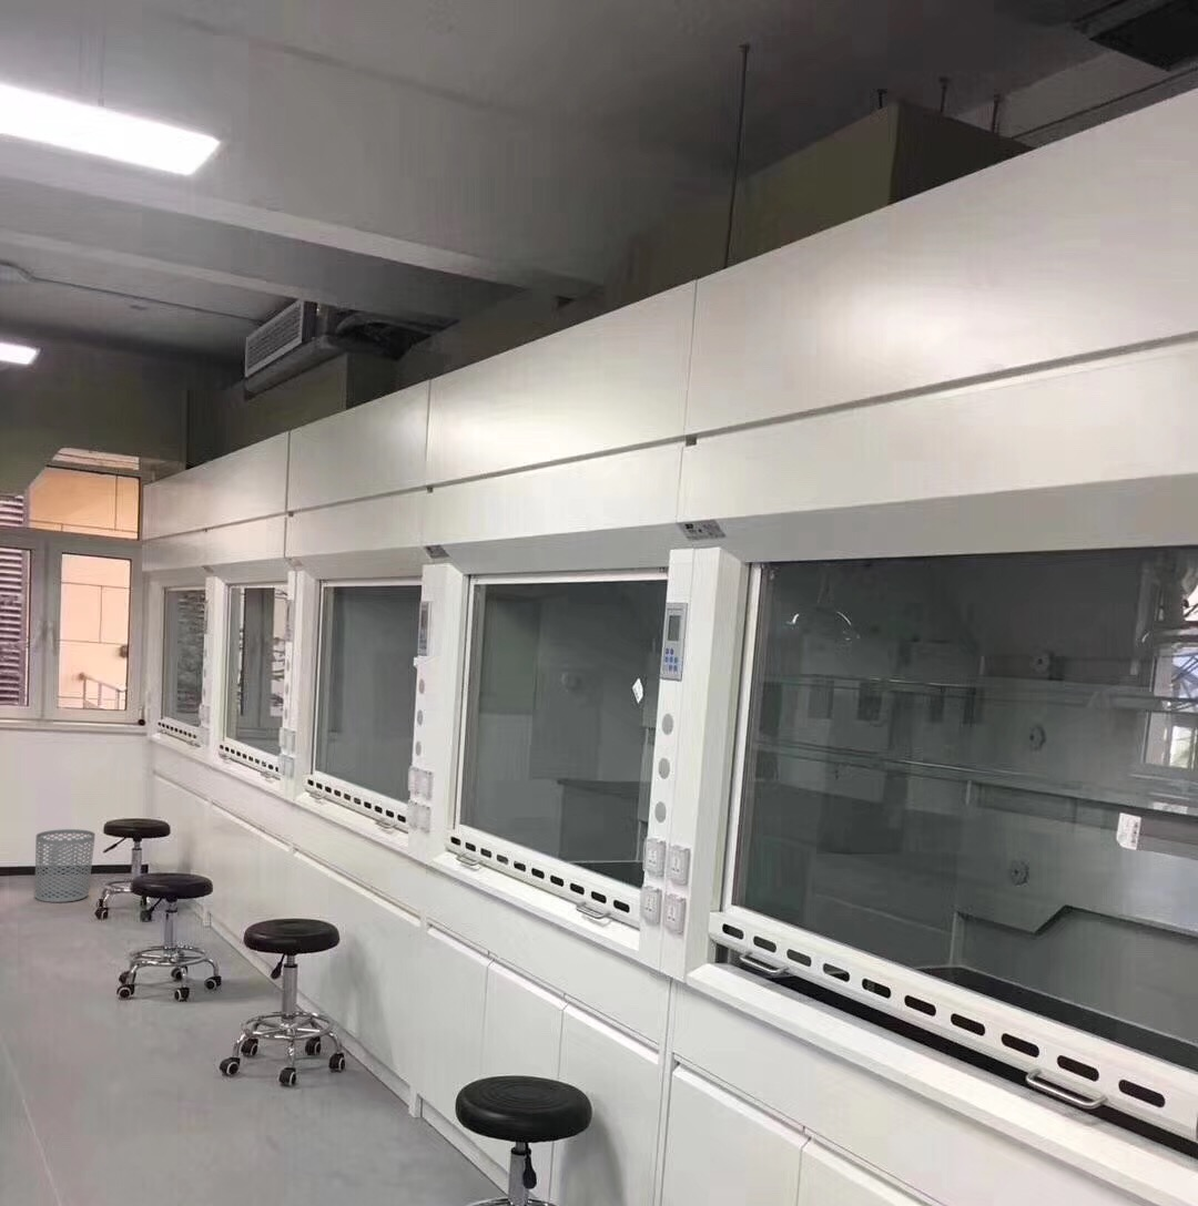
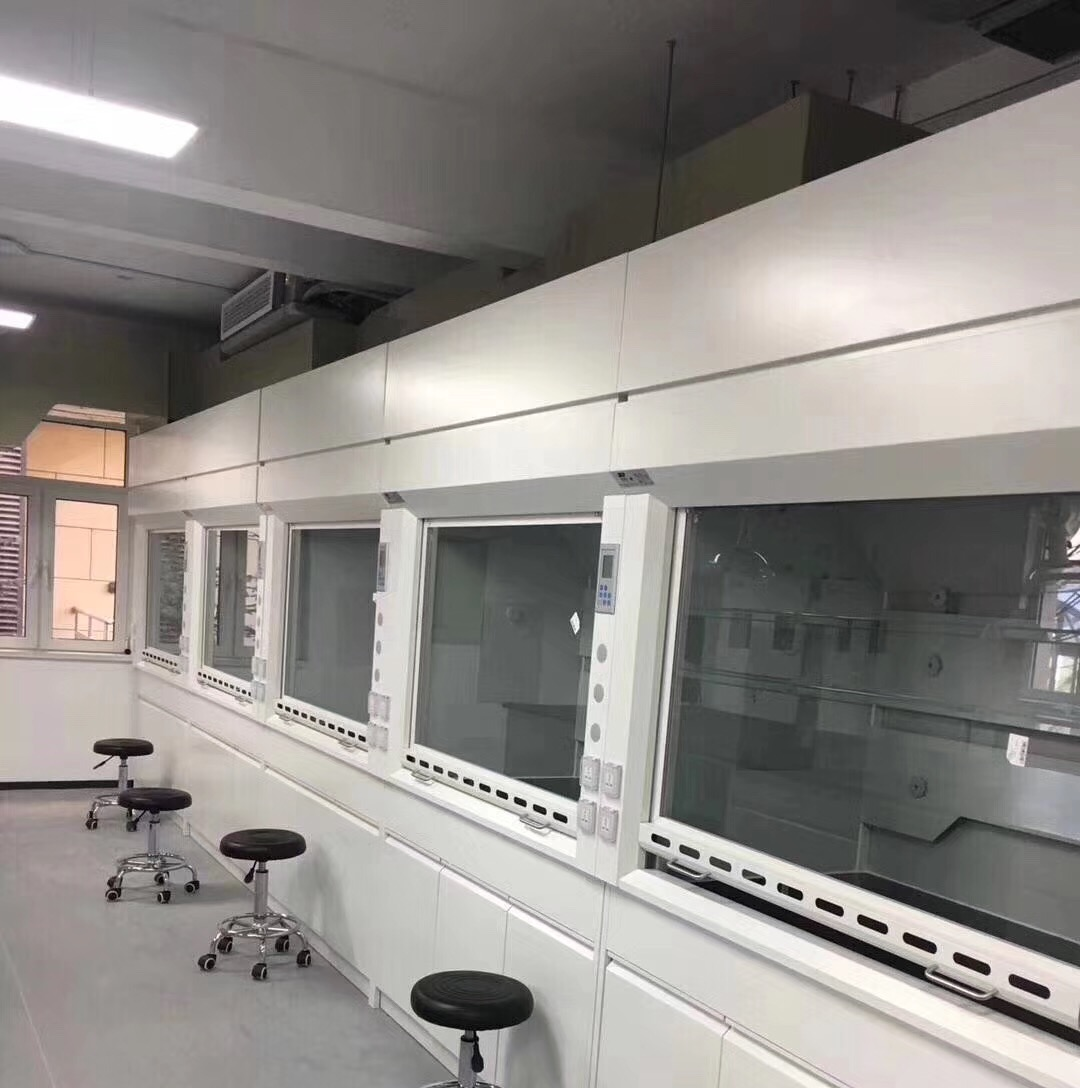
- waste bin (63, 866)
